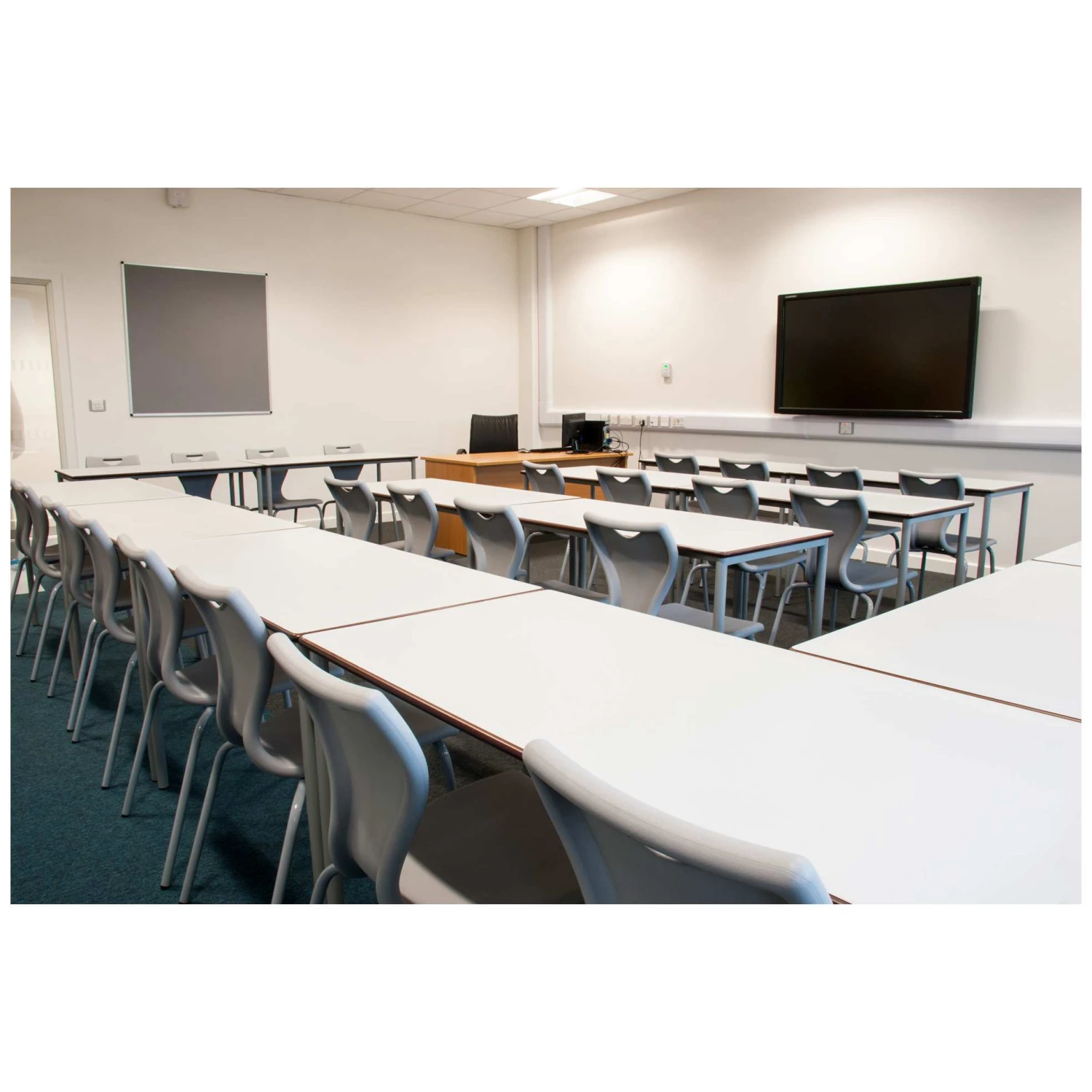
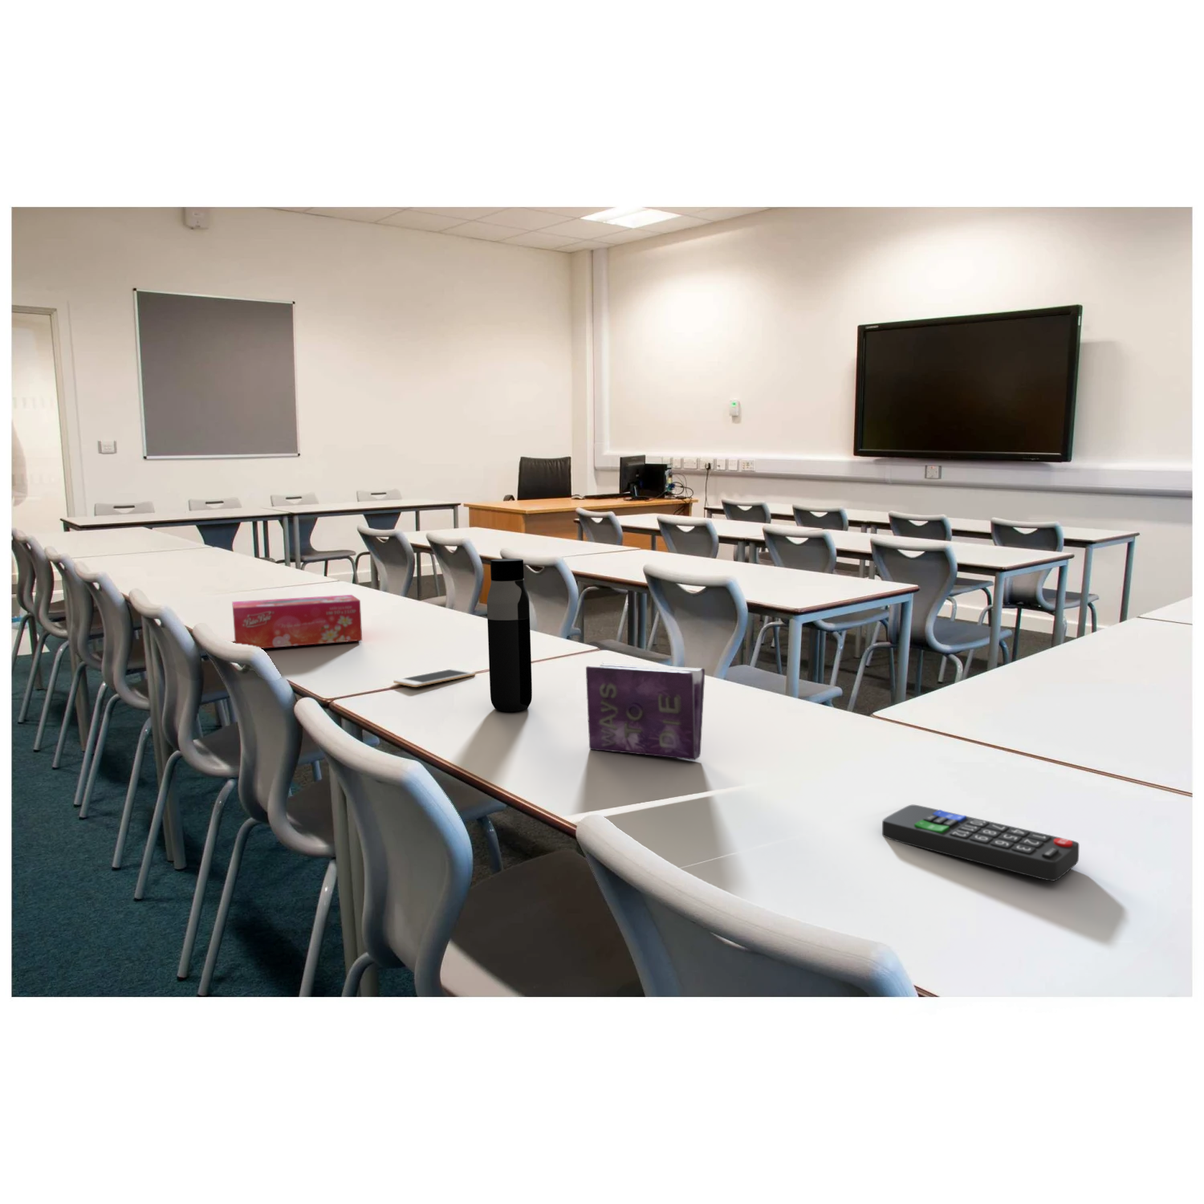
+ cell phone (436, 677)
+ tissue box (297, 621)
+ water bottle (509, 634)
+ book (645, 709)
+ remote control (976, 838)
